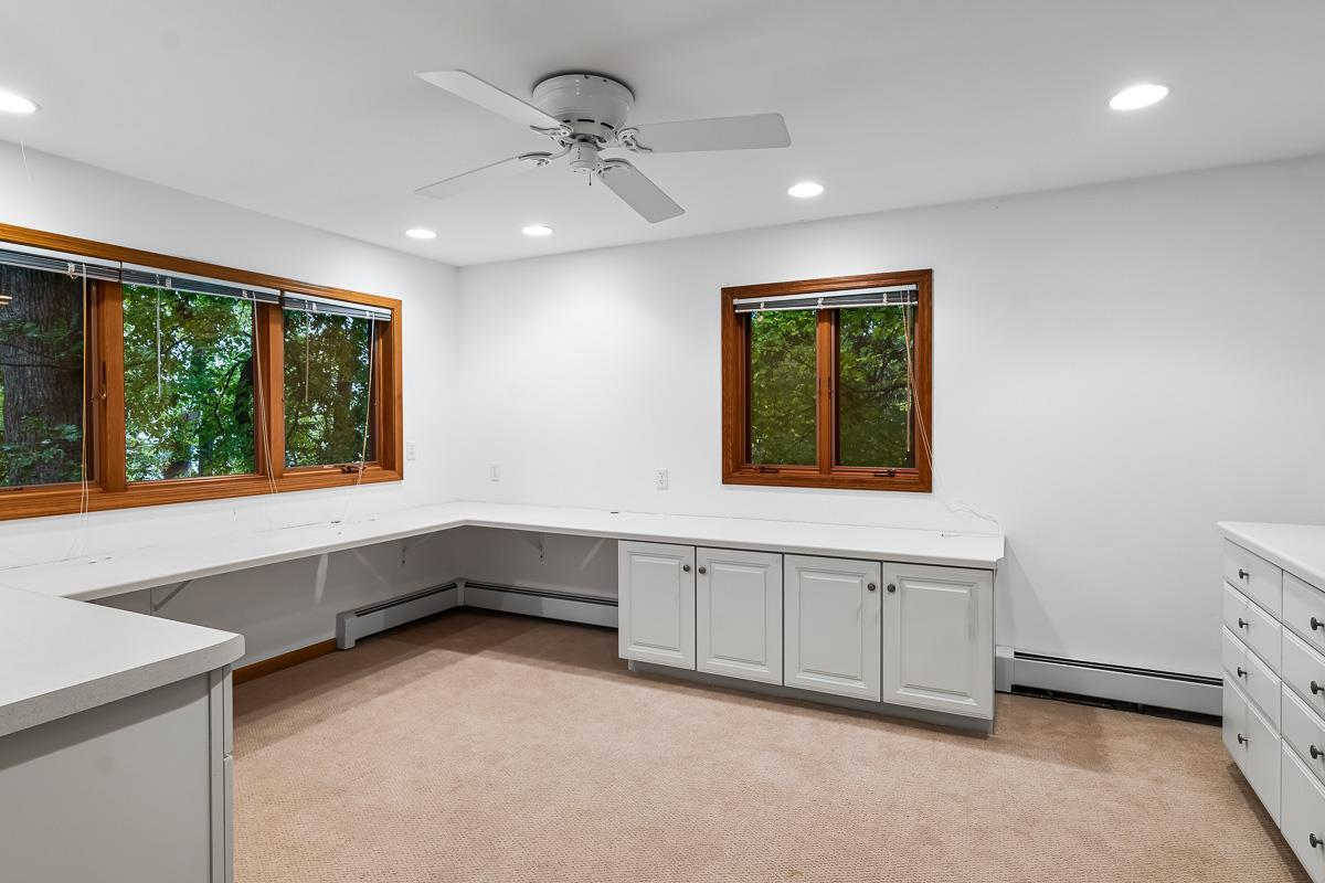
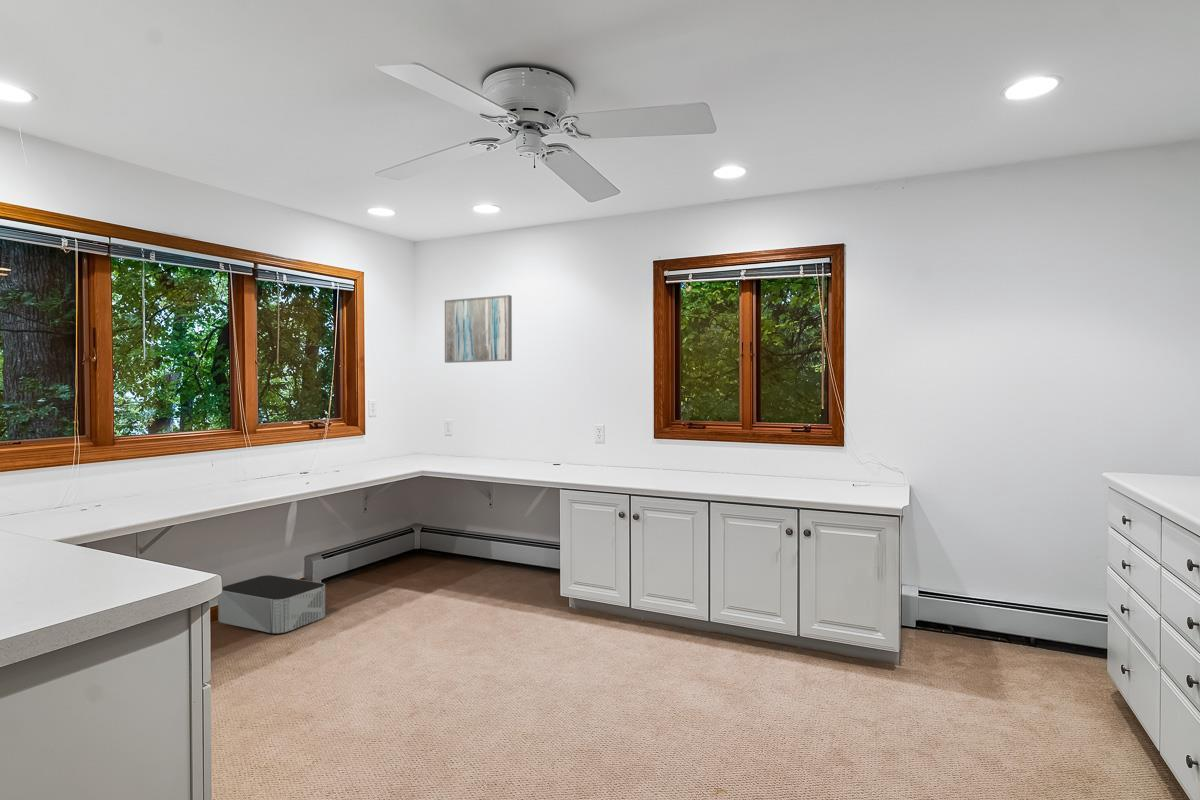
+ storage bin (272, 602)
+ wall art (477, 329)
